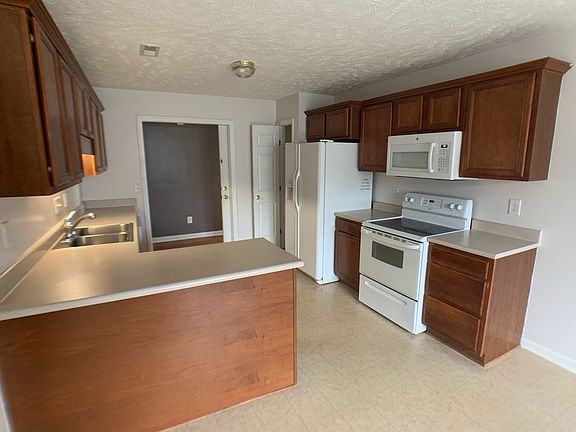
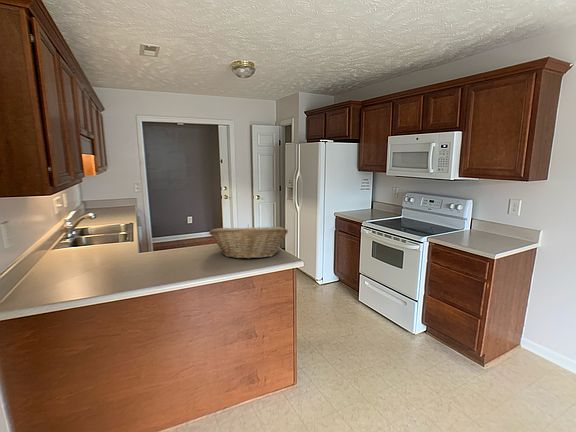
+ fruit basket (249, 238)
